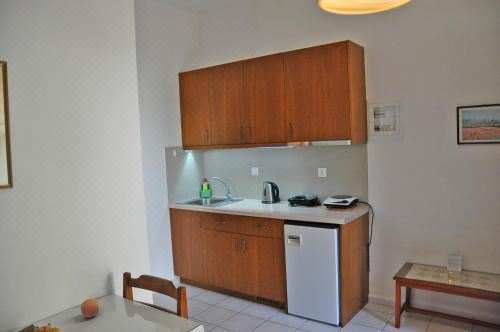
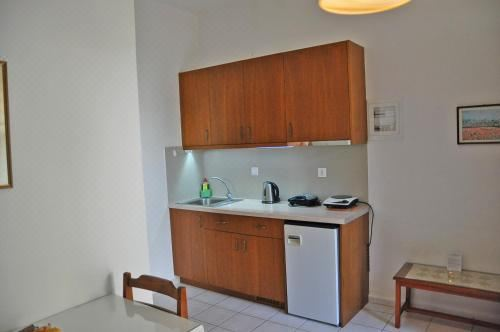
- fruit (89, 307)
